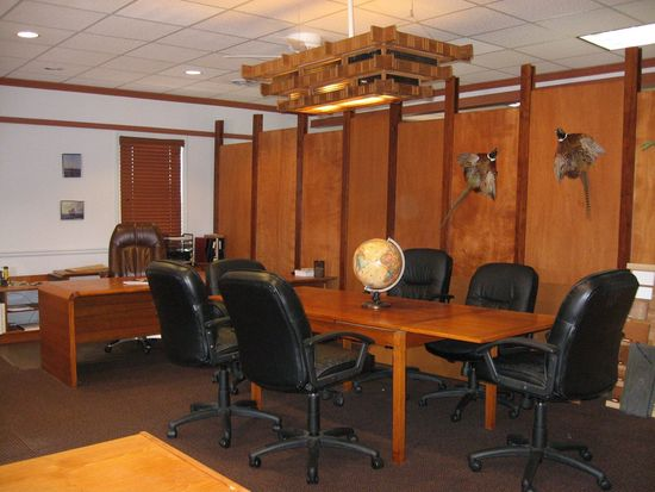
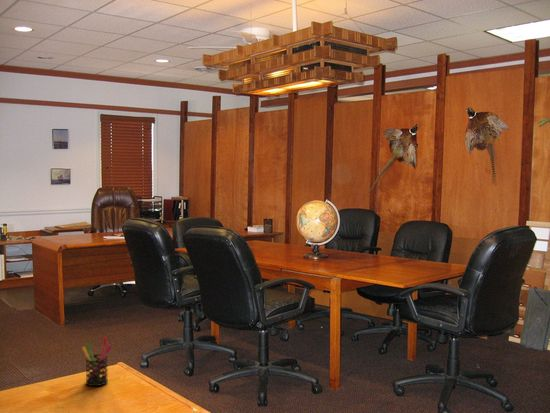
+ pen holder (96, 360)
